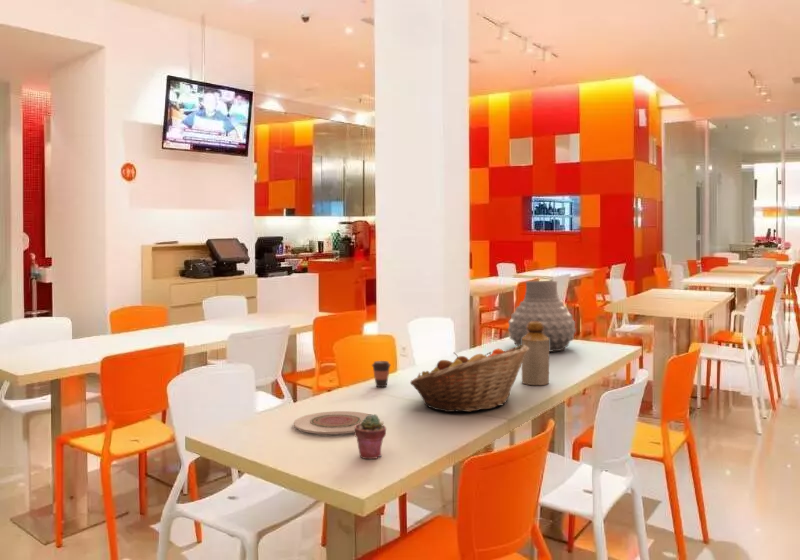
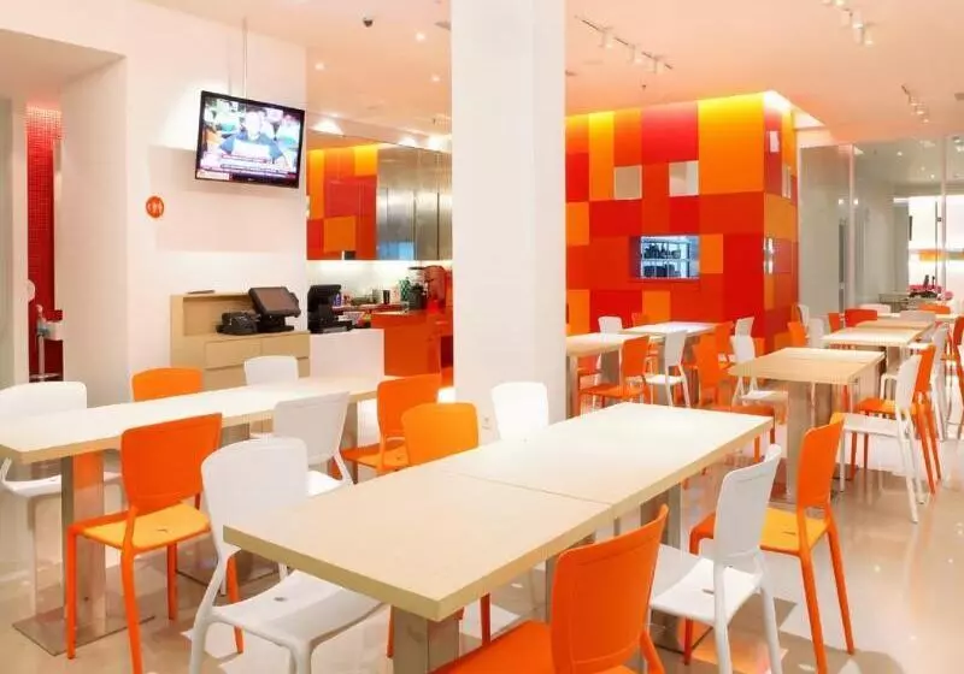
- bottle (535, 352)
- plate (336, 421)
- vase (541, 314)
- coffee cup (381, 374)
- fruit basket (471, 374)
- potted succulent (370, 435)
